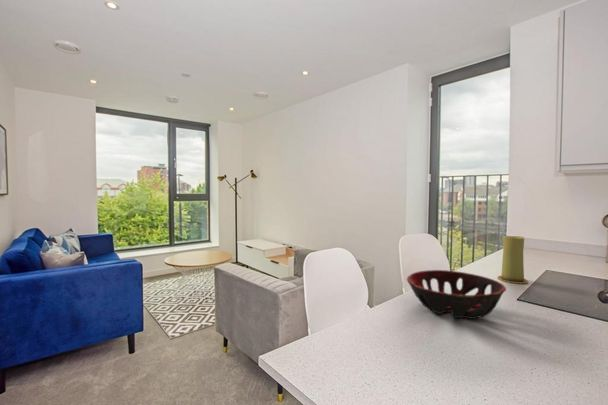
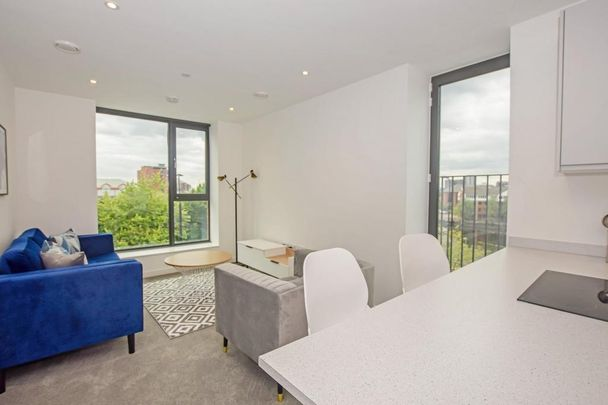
- decorative bowl (452, 294)
- candle (512, 257)
